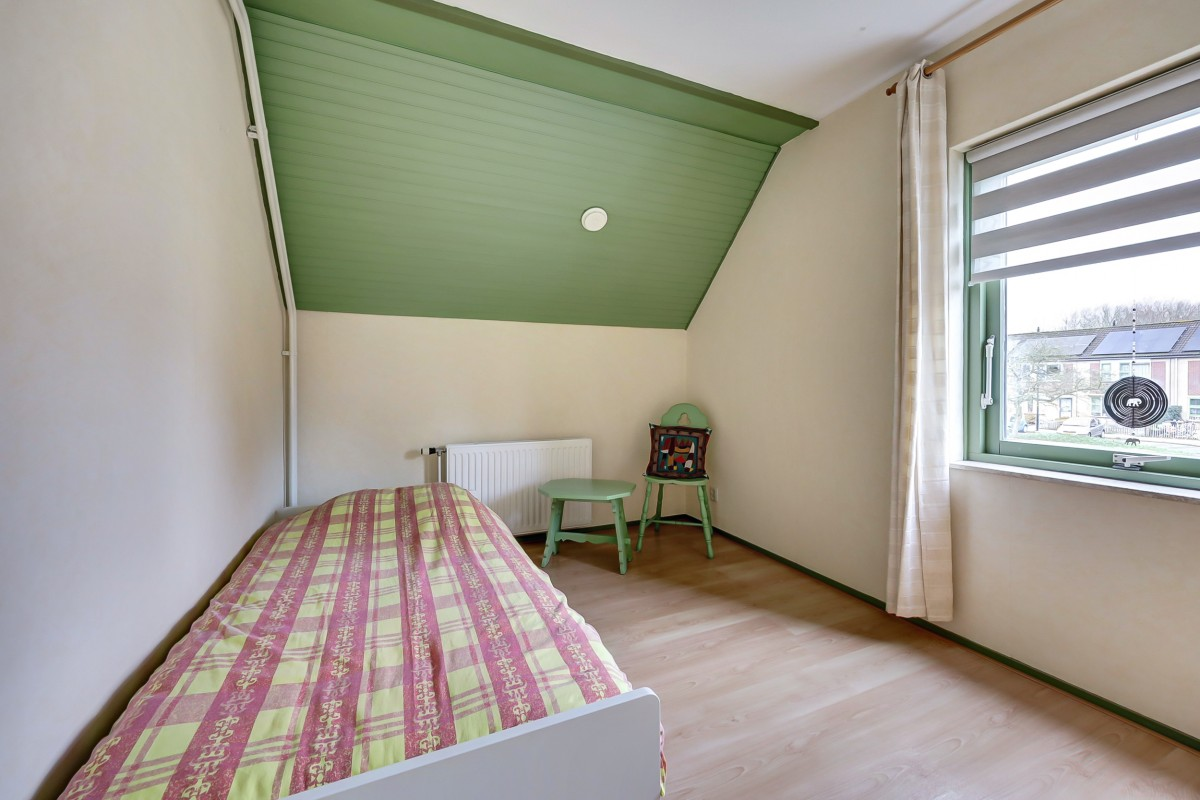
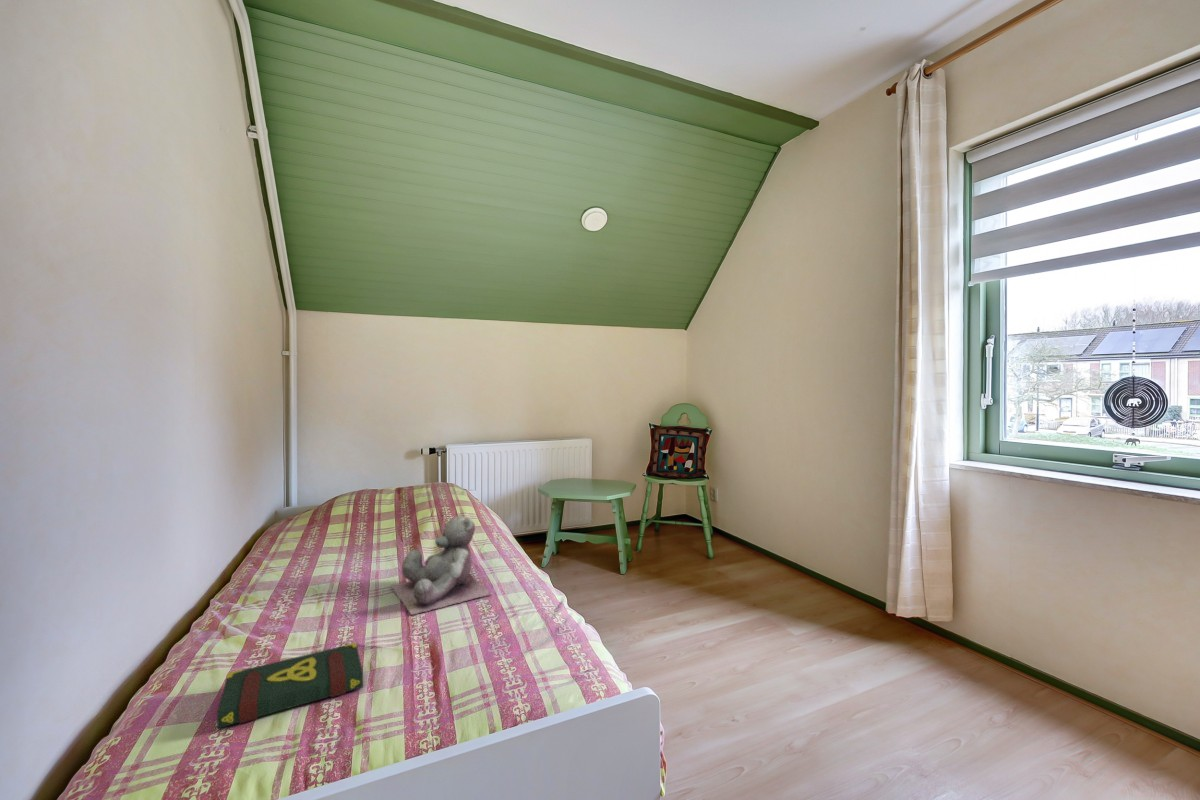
+ book (295, 681)
+ stuffed animal (440, 555)
